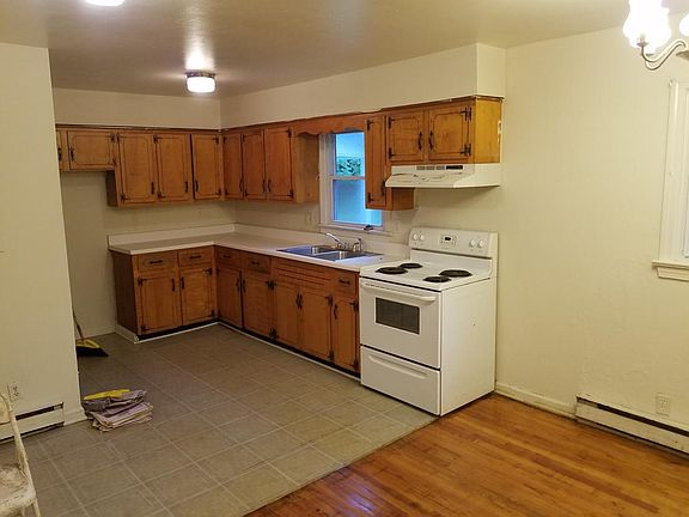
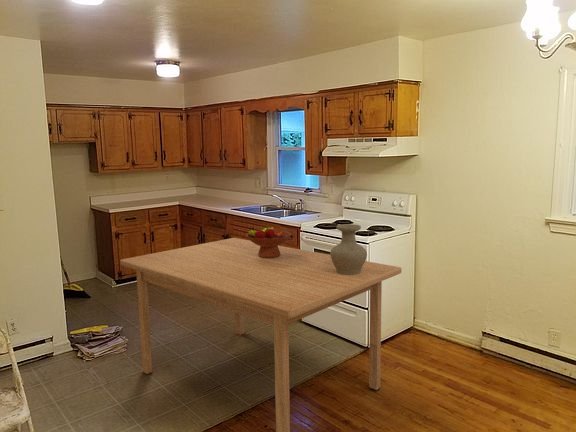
+ table (257, 319)
+ vase (348, 248)
+ fruit bowl (269, 240)
